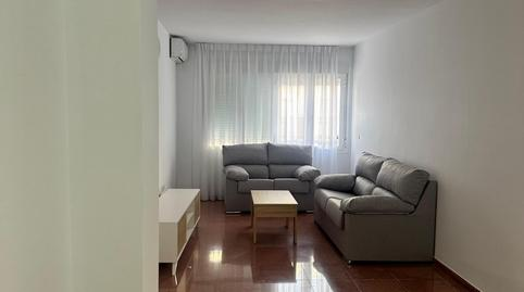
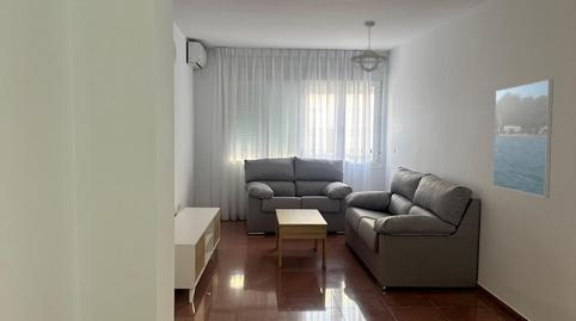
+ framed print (519, 138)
+ ceiling light fixture (369, 47)
